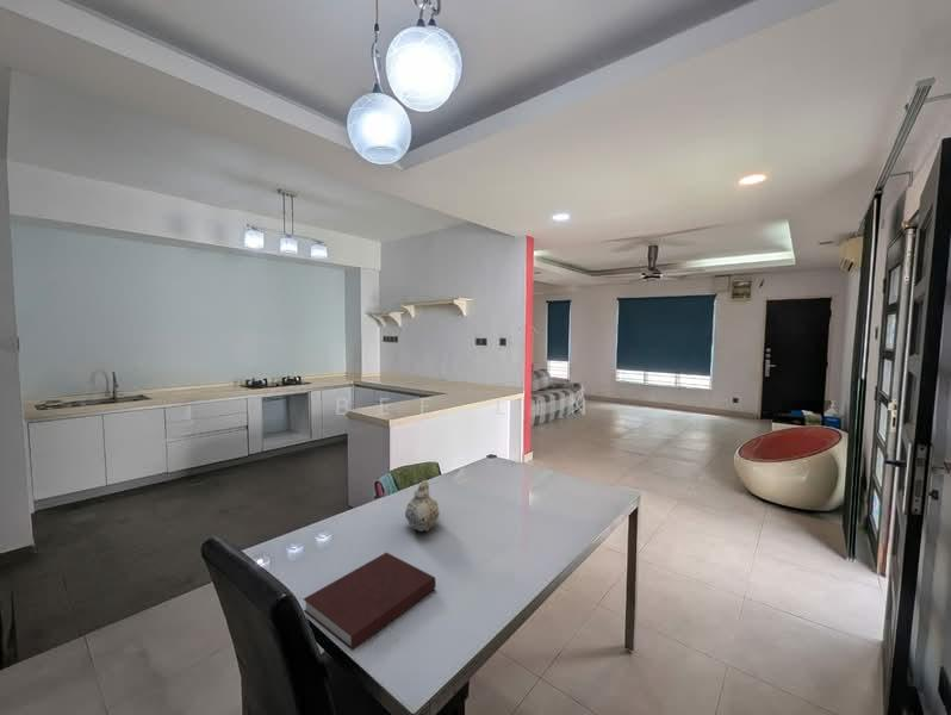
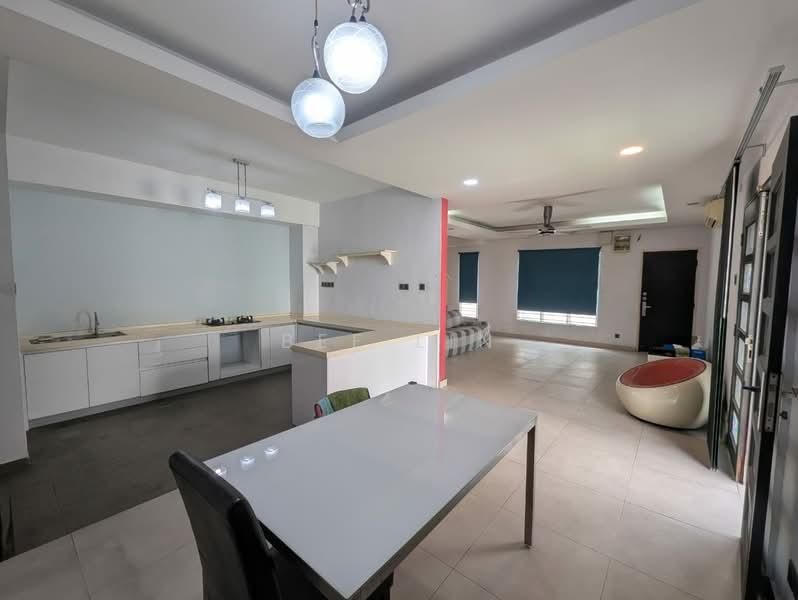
- teapot (422, 504)
- notebook (372, 593)
